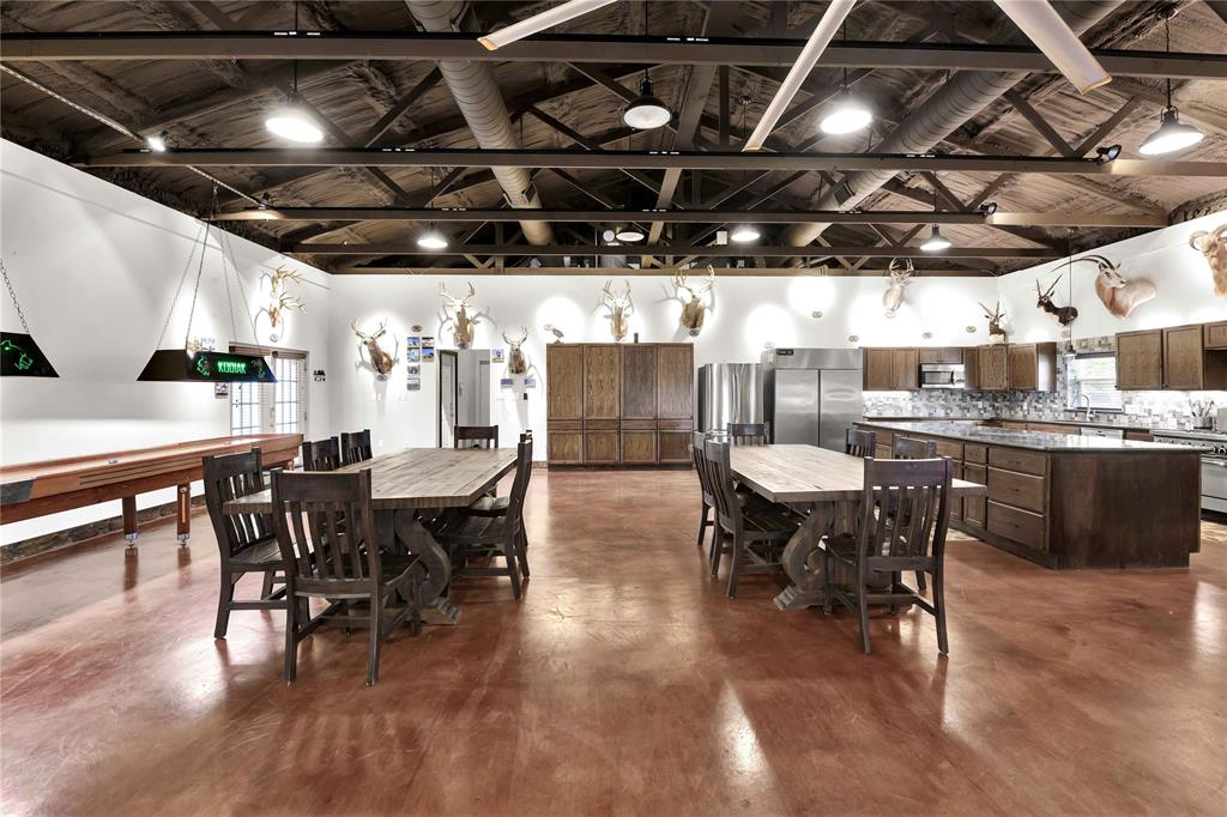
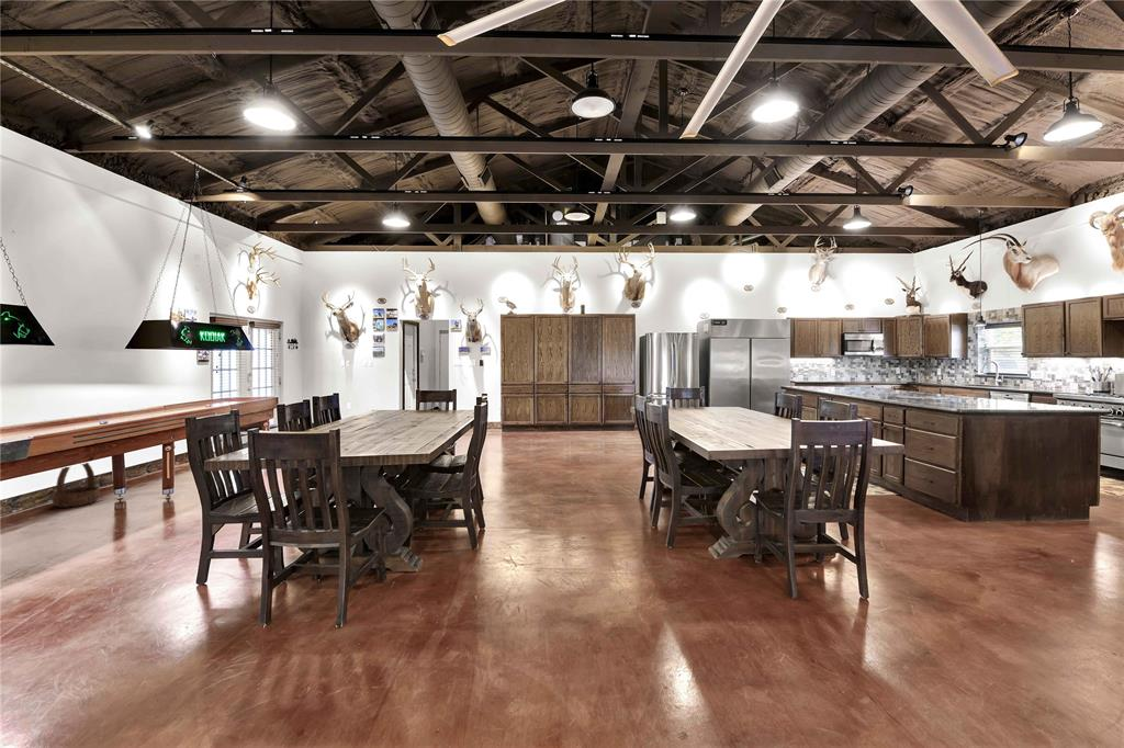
+ basket (76, 488)
